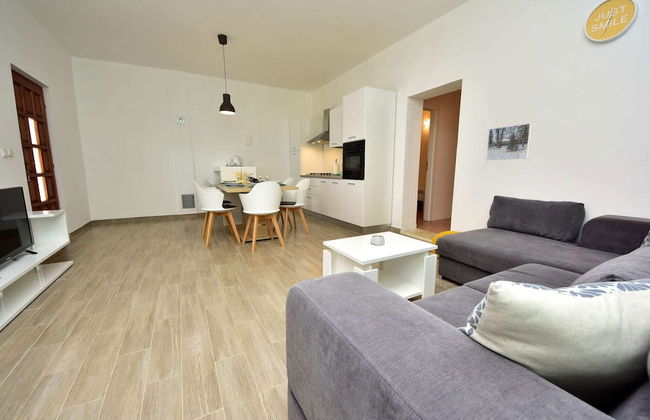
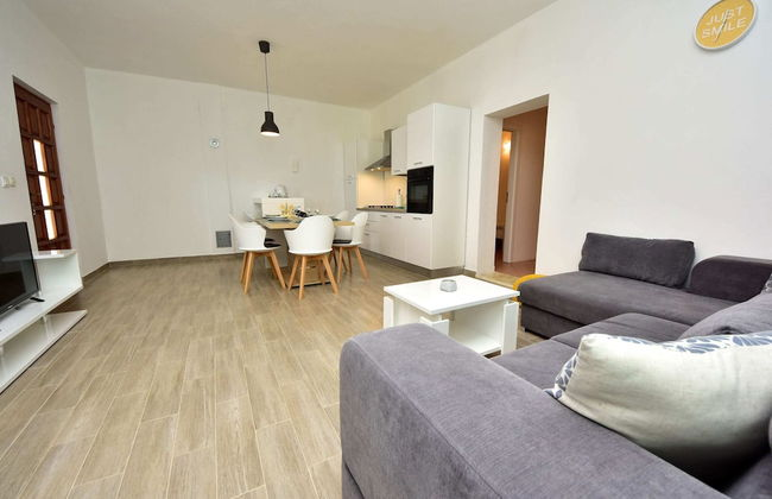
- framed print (507, 143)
